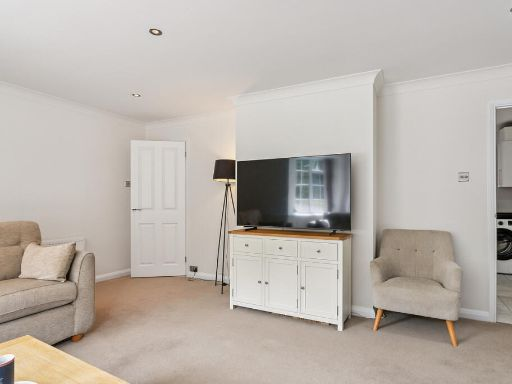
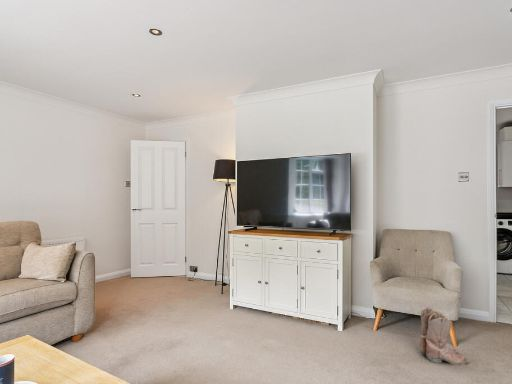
+ boots (443, 333)
